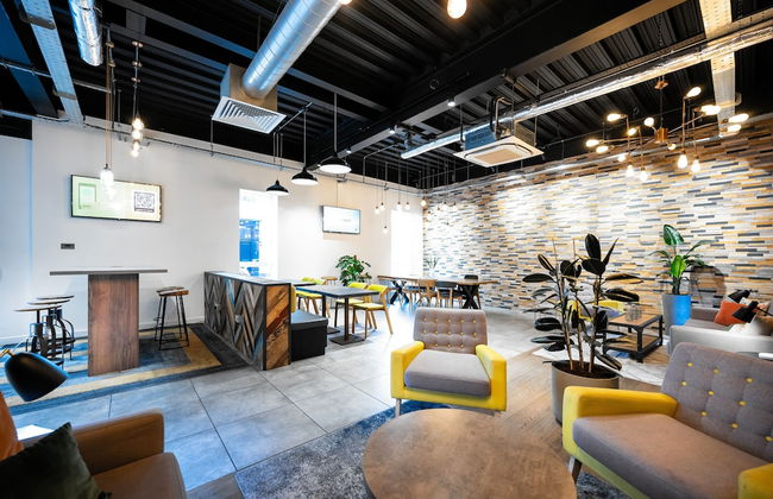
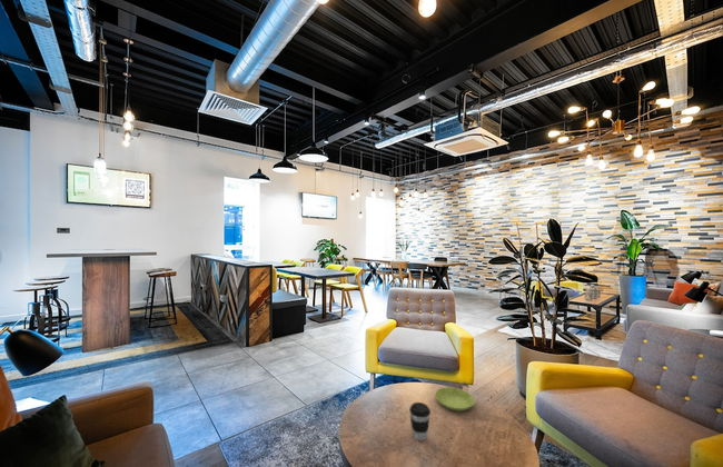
+ saucer (454, 399)
+ coffee cup (419, 421)
